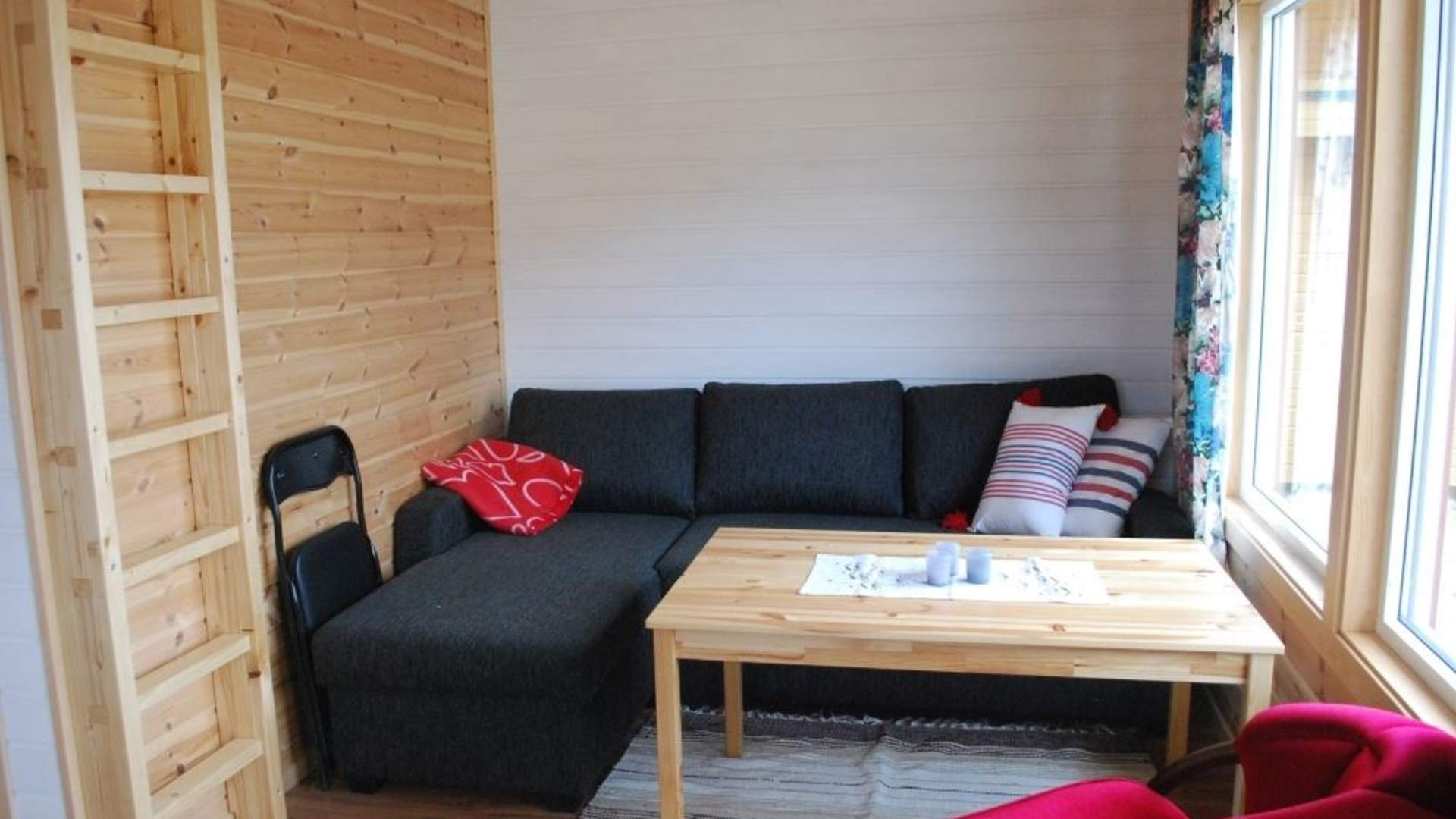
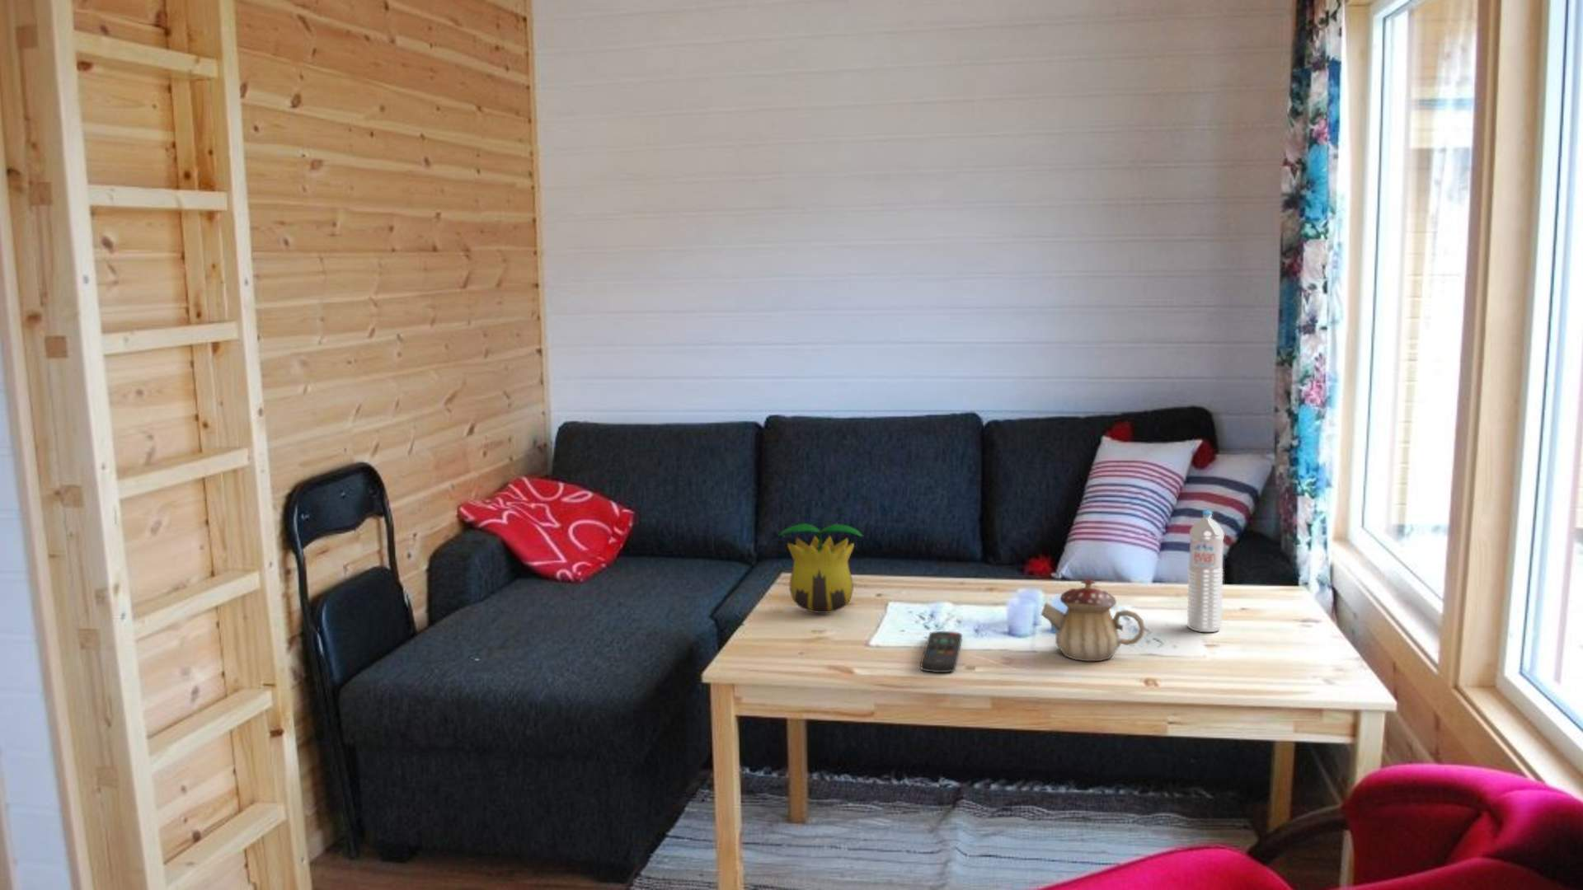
+ plant pot (821, 568)
+ remote control (942, 650)
+ teapot (1093, 616)
+ water bottle (1206, 571)
